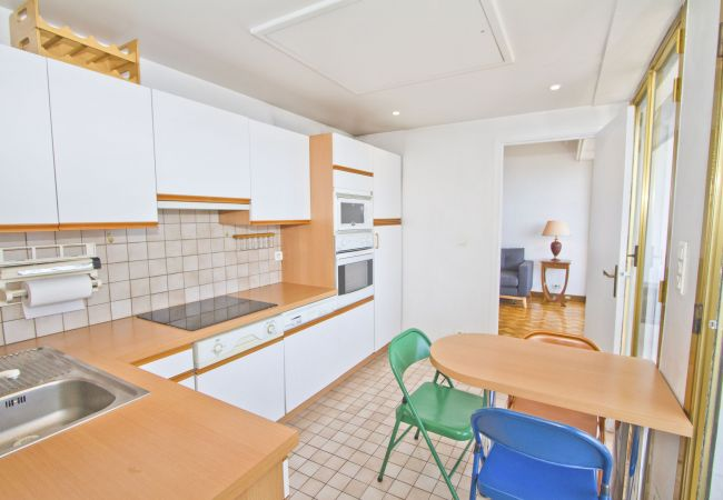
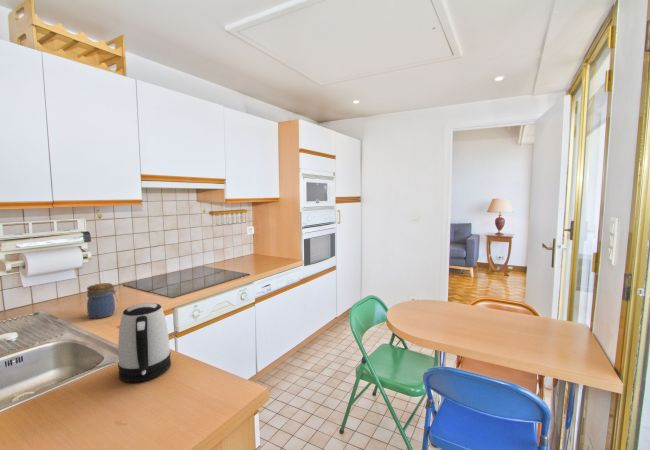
+ jar (102, 299)
+ kettle (143, 340)
